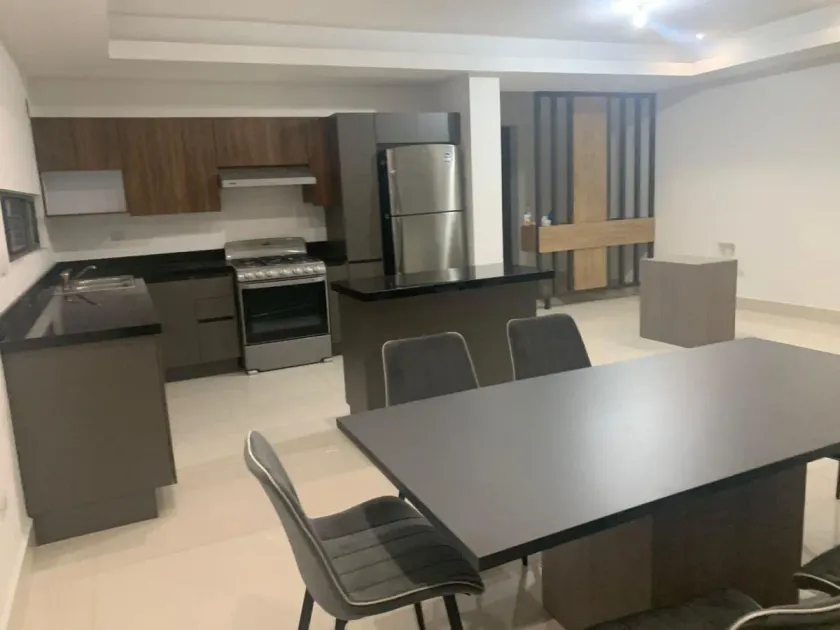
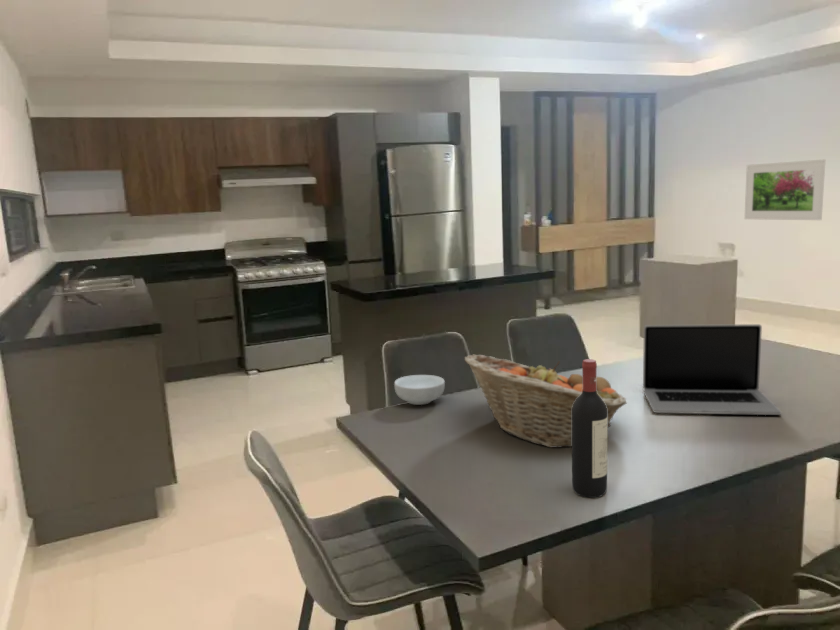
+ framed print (782, 191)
+ wine bottle (589, 427)
+ cereal bowl (419, 390)
+ laptop (708, 368)
+ fruit basket (541, 391)
